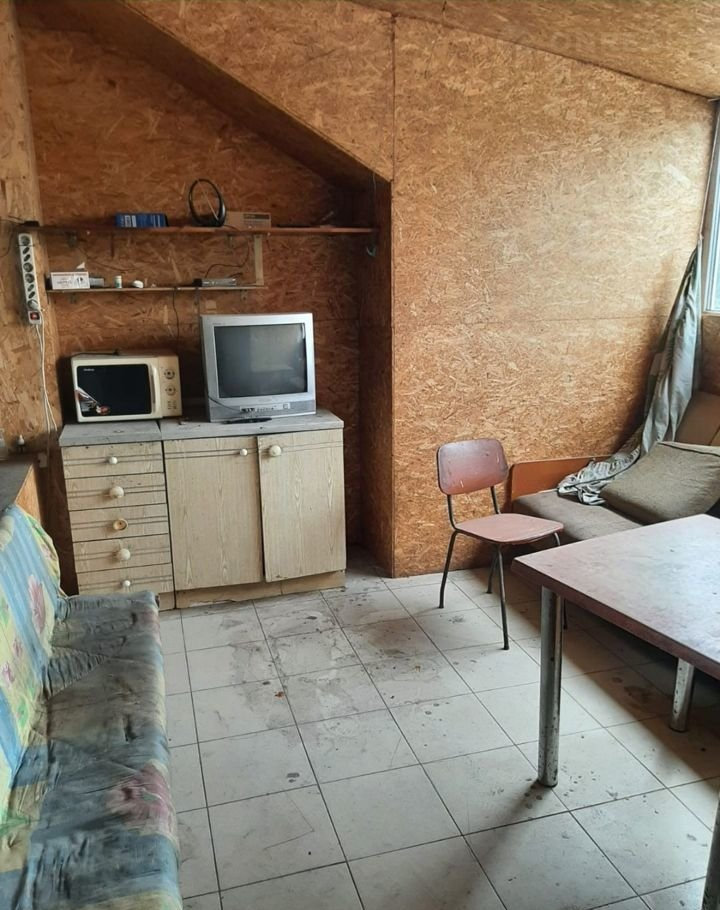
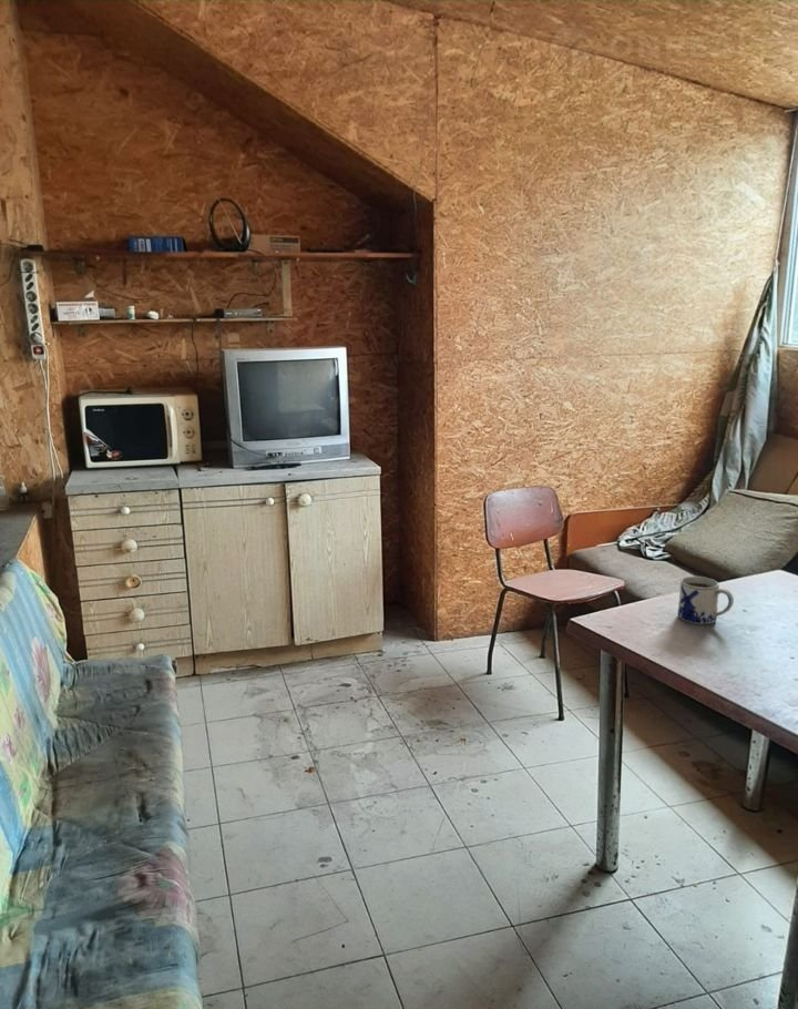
+ mug (703, 601)
